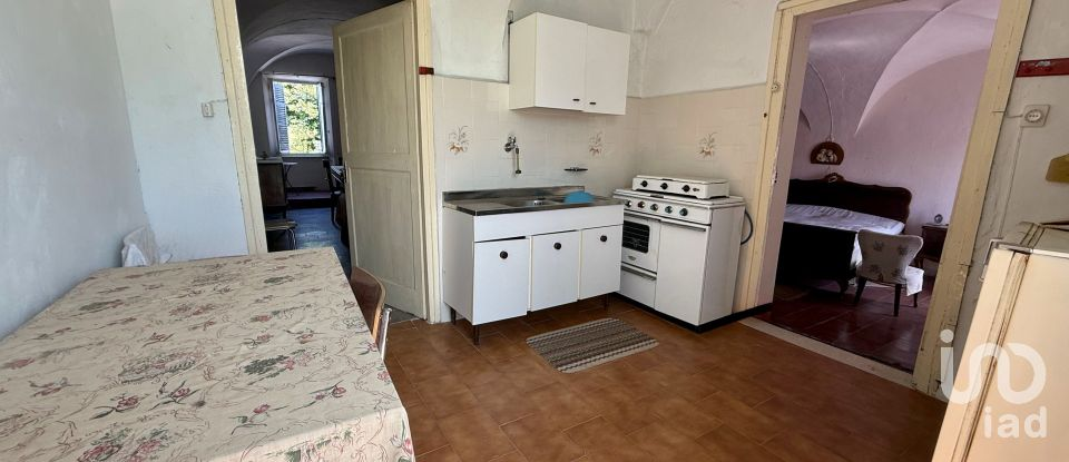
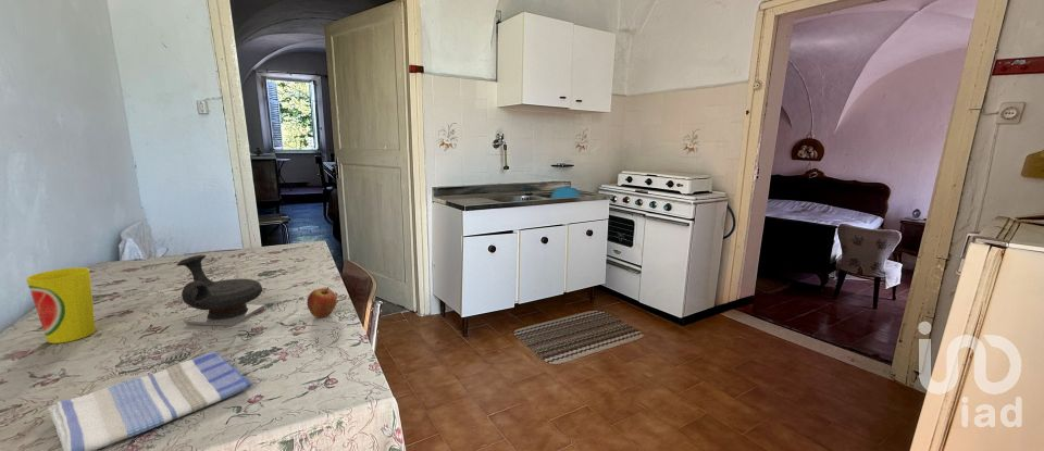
+ fruit (322, 301)
+ teapot (212, 288)
+ cup (65, 304)
+ dish towel (154, 396)
